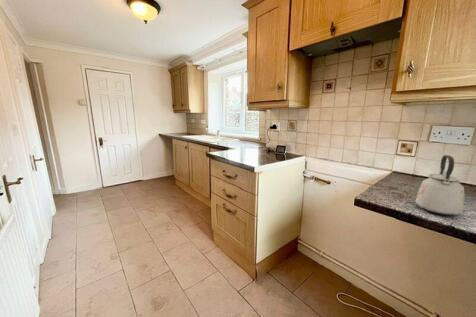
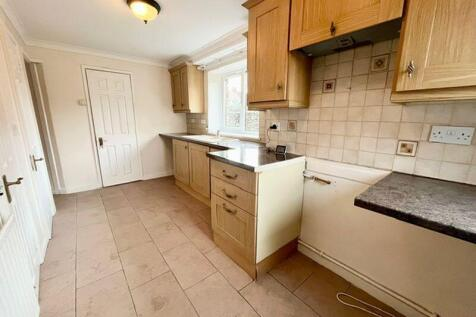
- kettle (441, 182)
